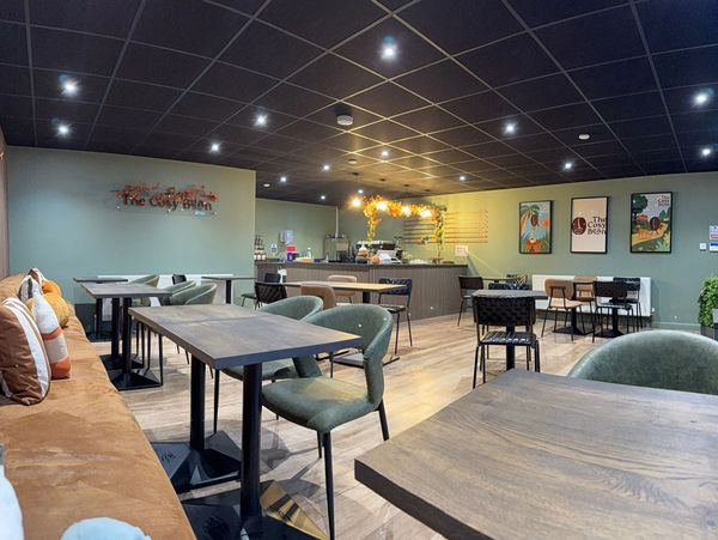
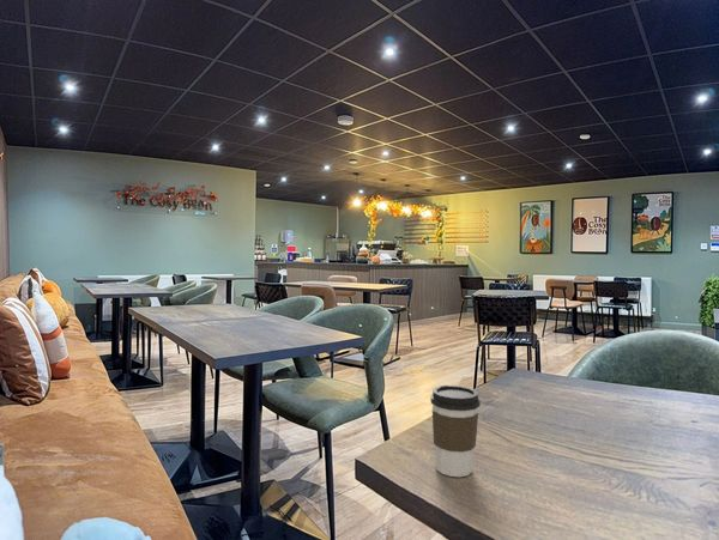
+ coffee cup (454, 430)
